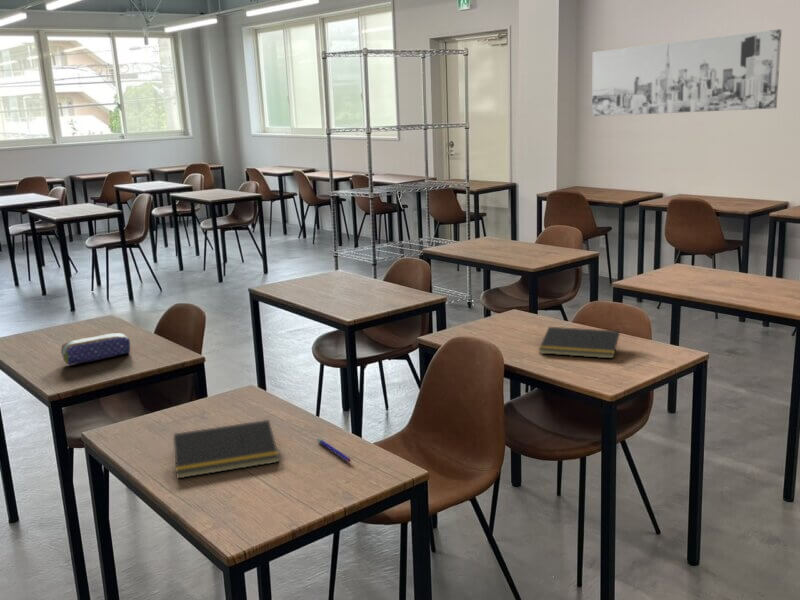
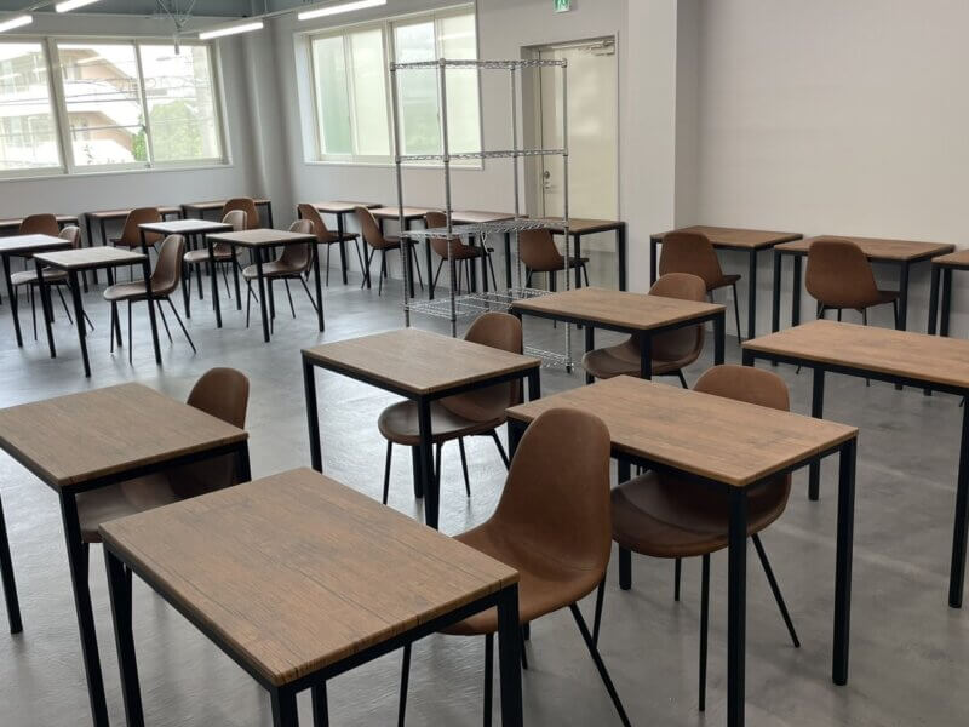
- pen (333, 449)
- pencil case (95, 348)
- notepad (225, 447)
- notepad (579, 341)
- wall art (676, 77)
